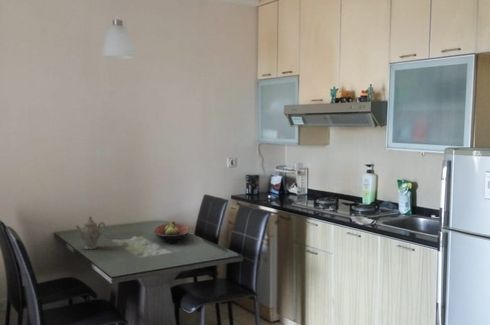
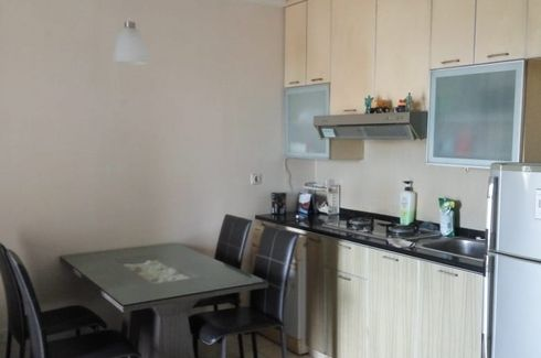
- chinaware (90, 231)
- fruit bowl (171, 230)
